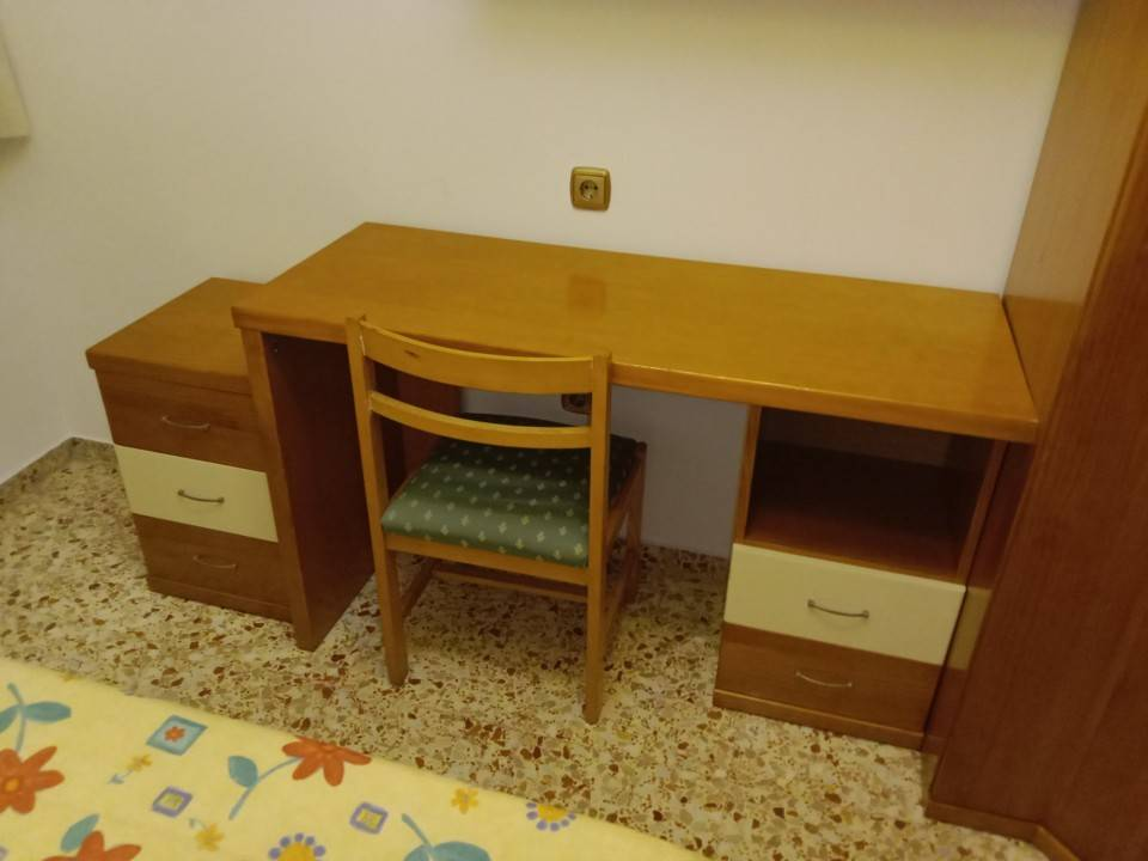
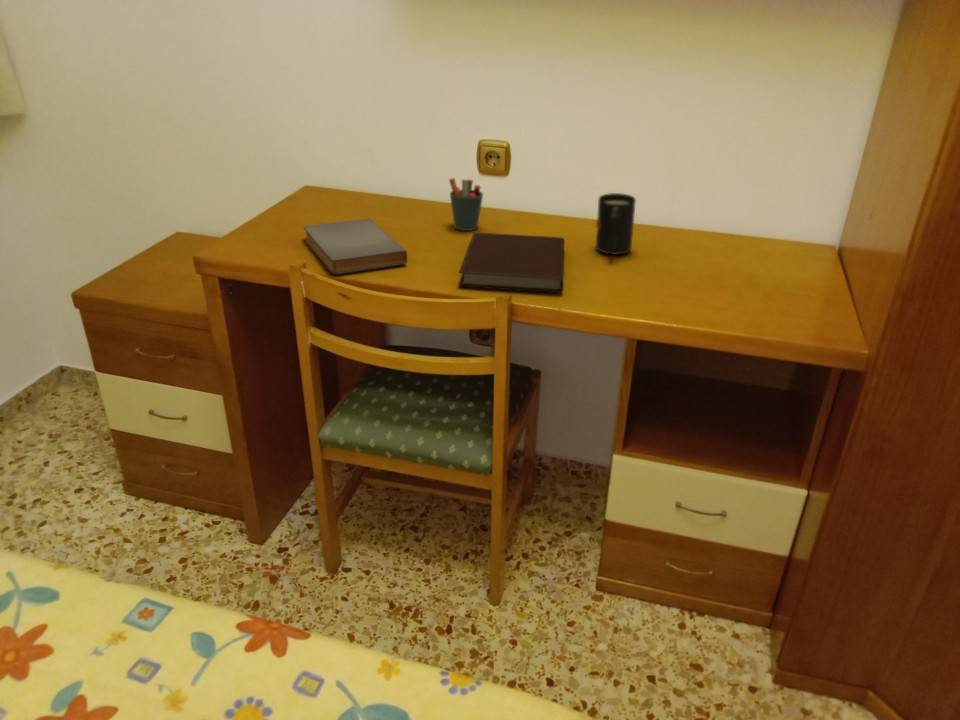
+ mug (614, 227)
+ book (352, 244)
+ notebook (514, 260)
+ pen holder (465, 201)
